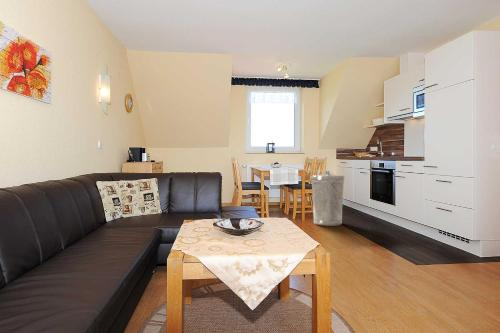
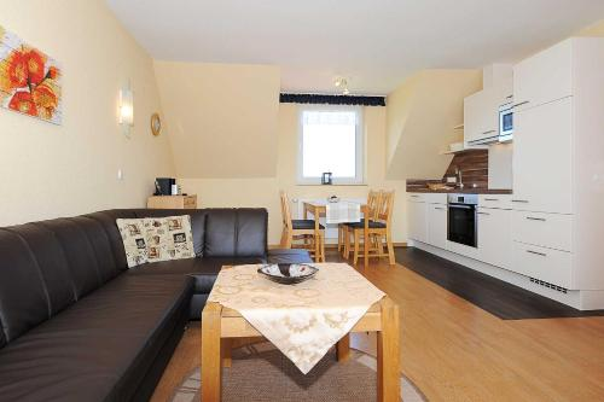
- trash can (327, 197)
